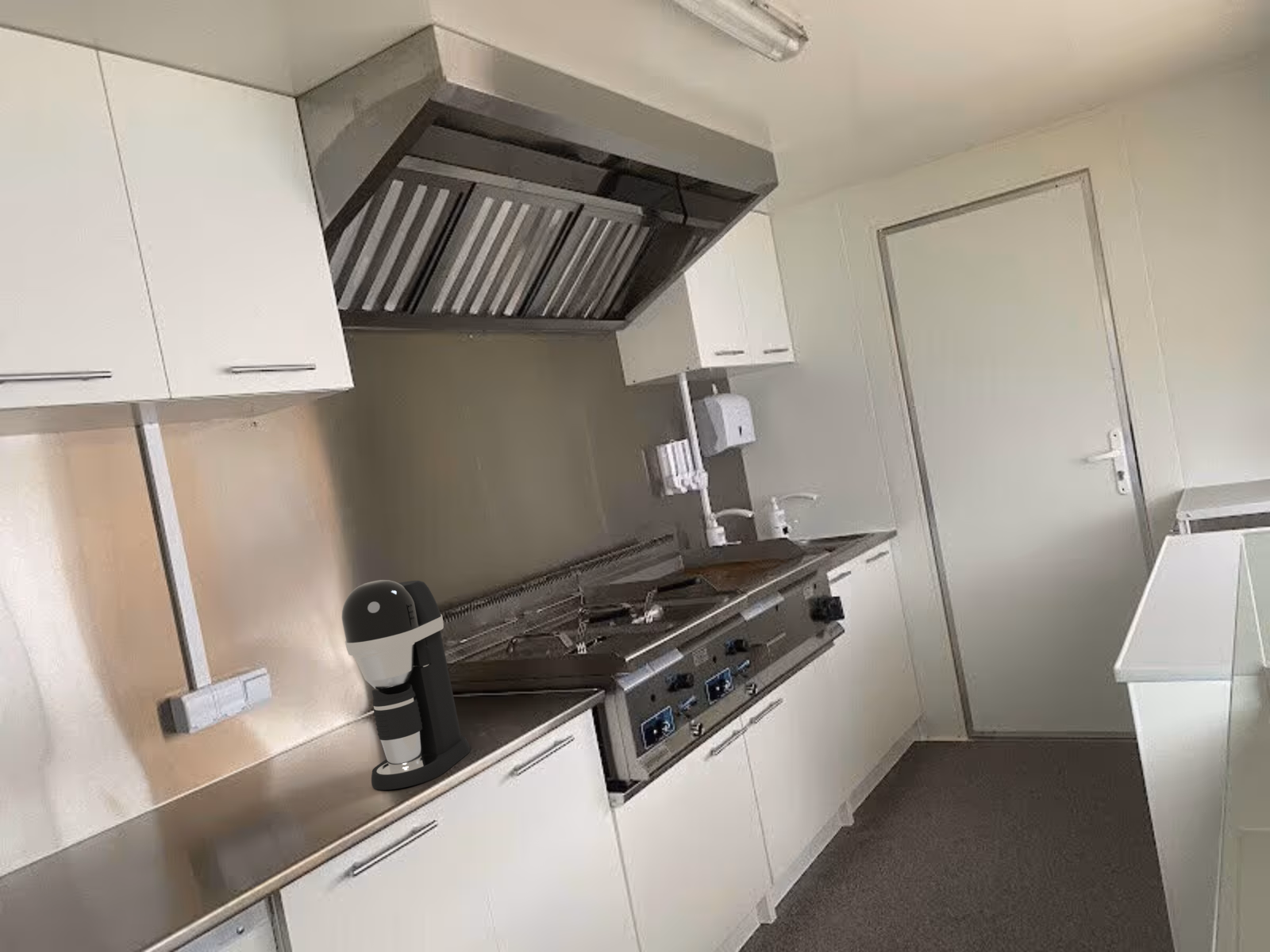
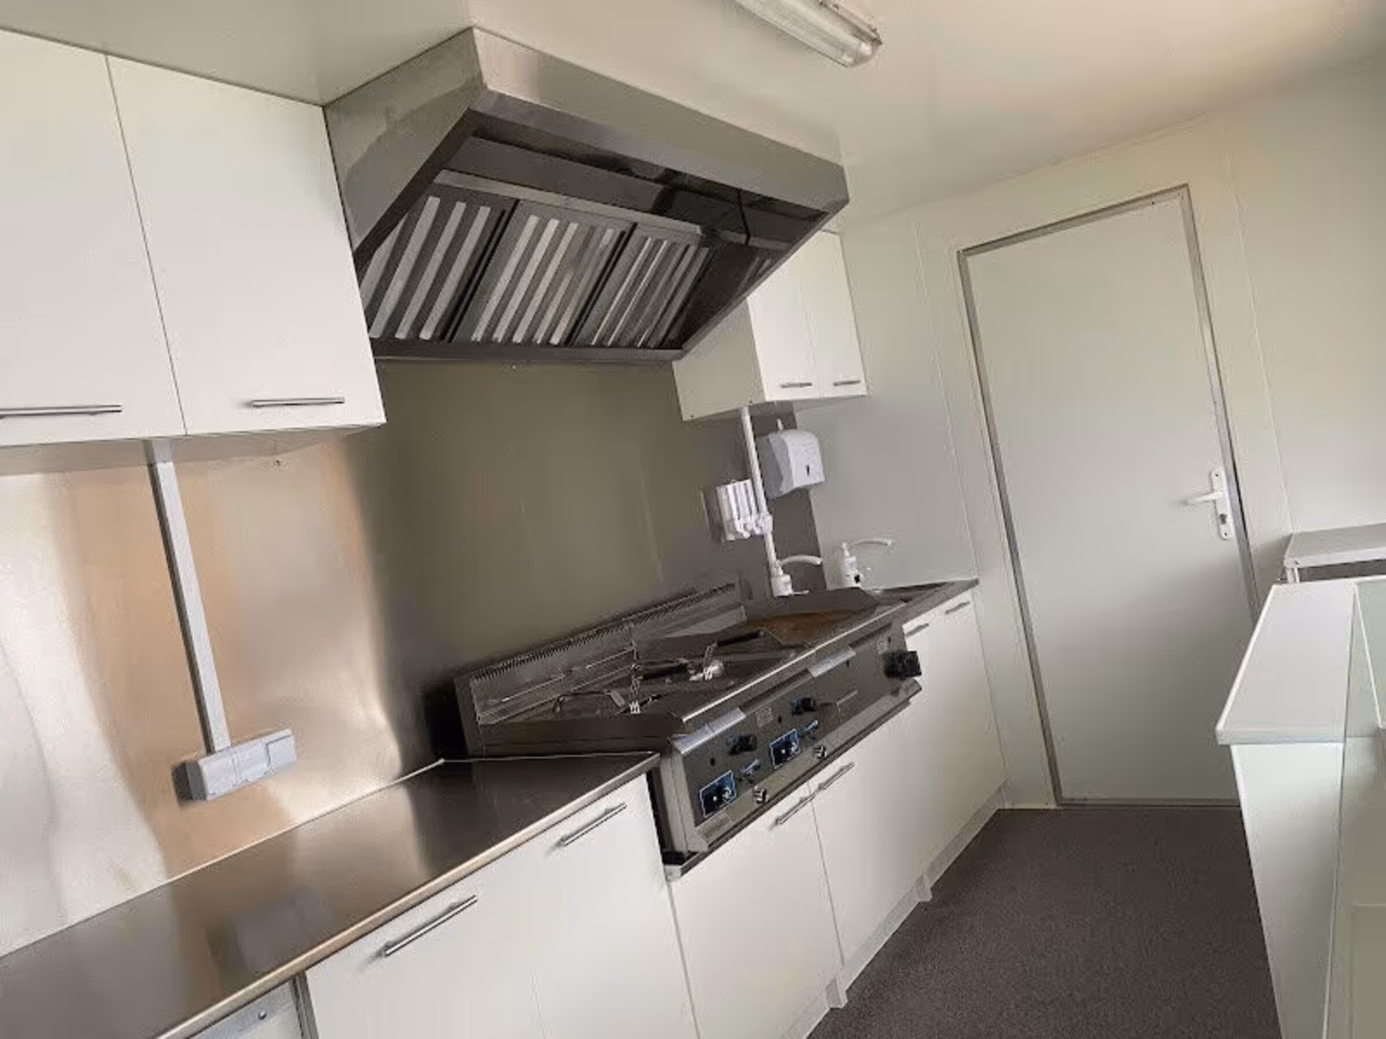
- coffee maker (403, 672)
